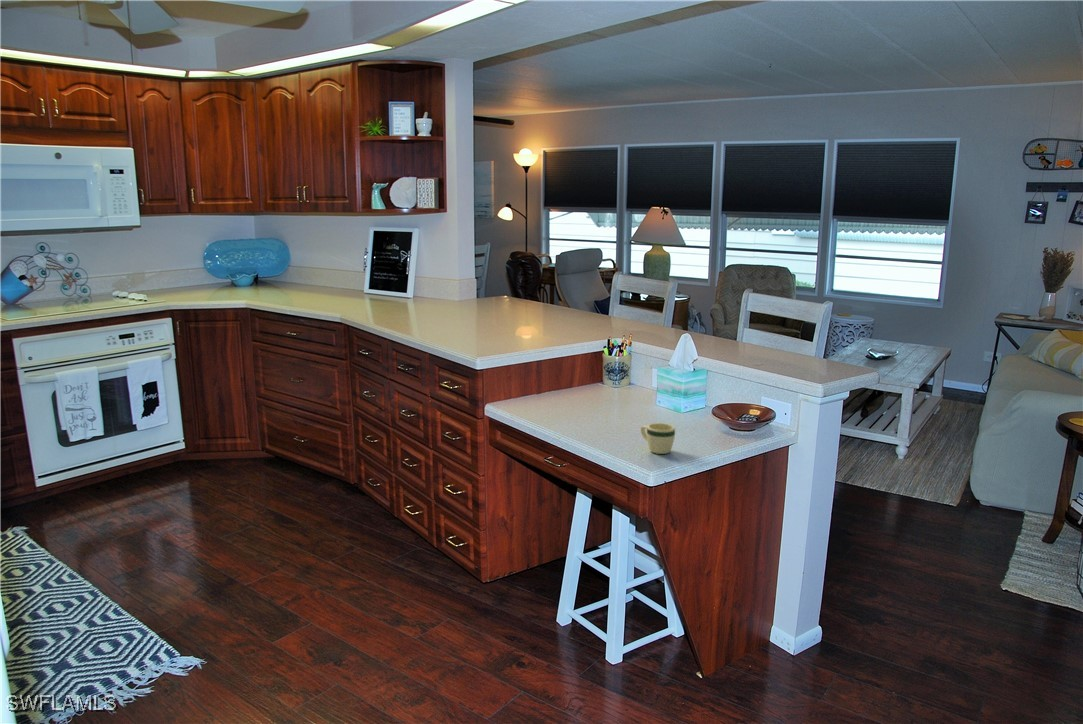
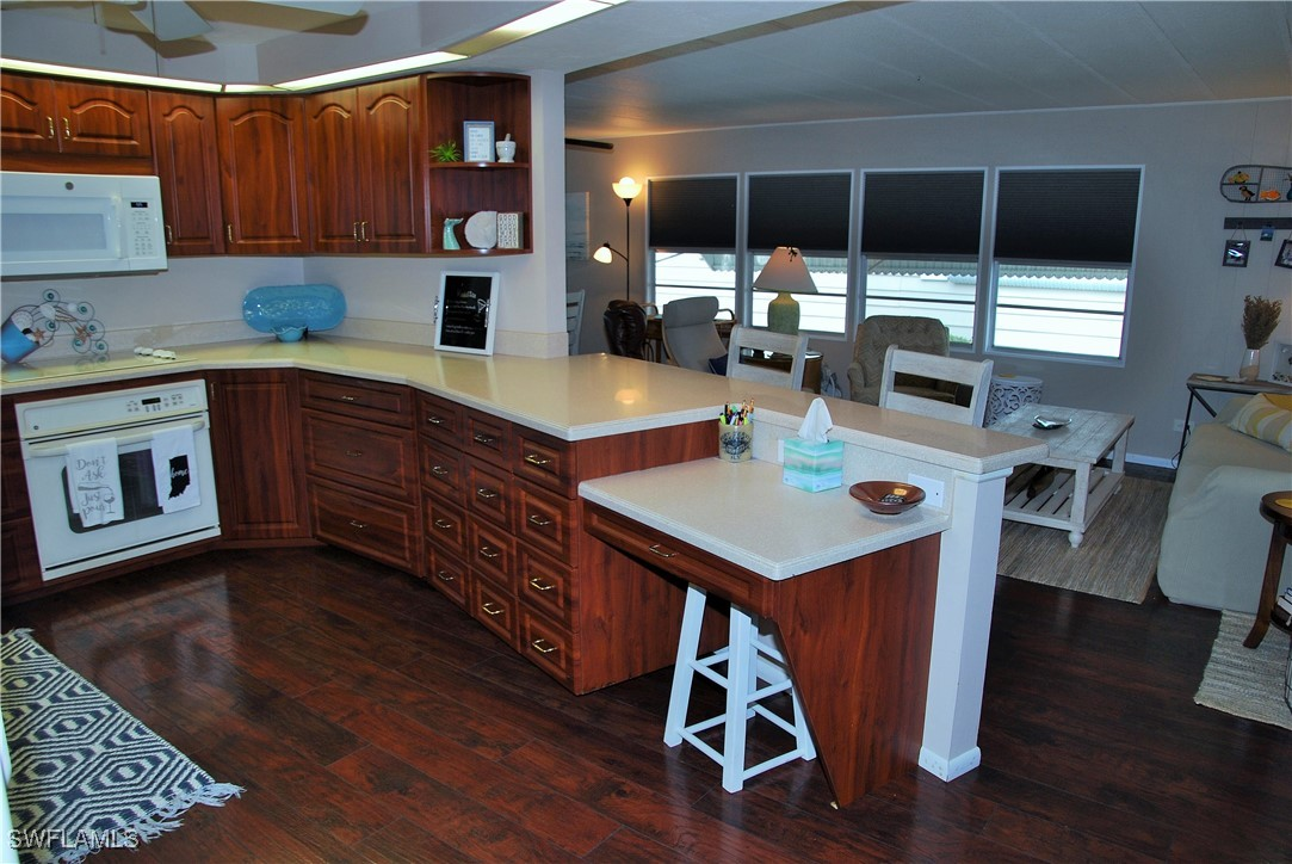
- mug (656, 437)
